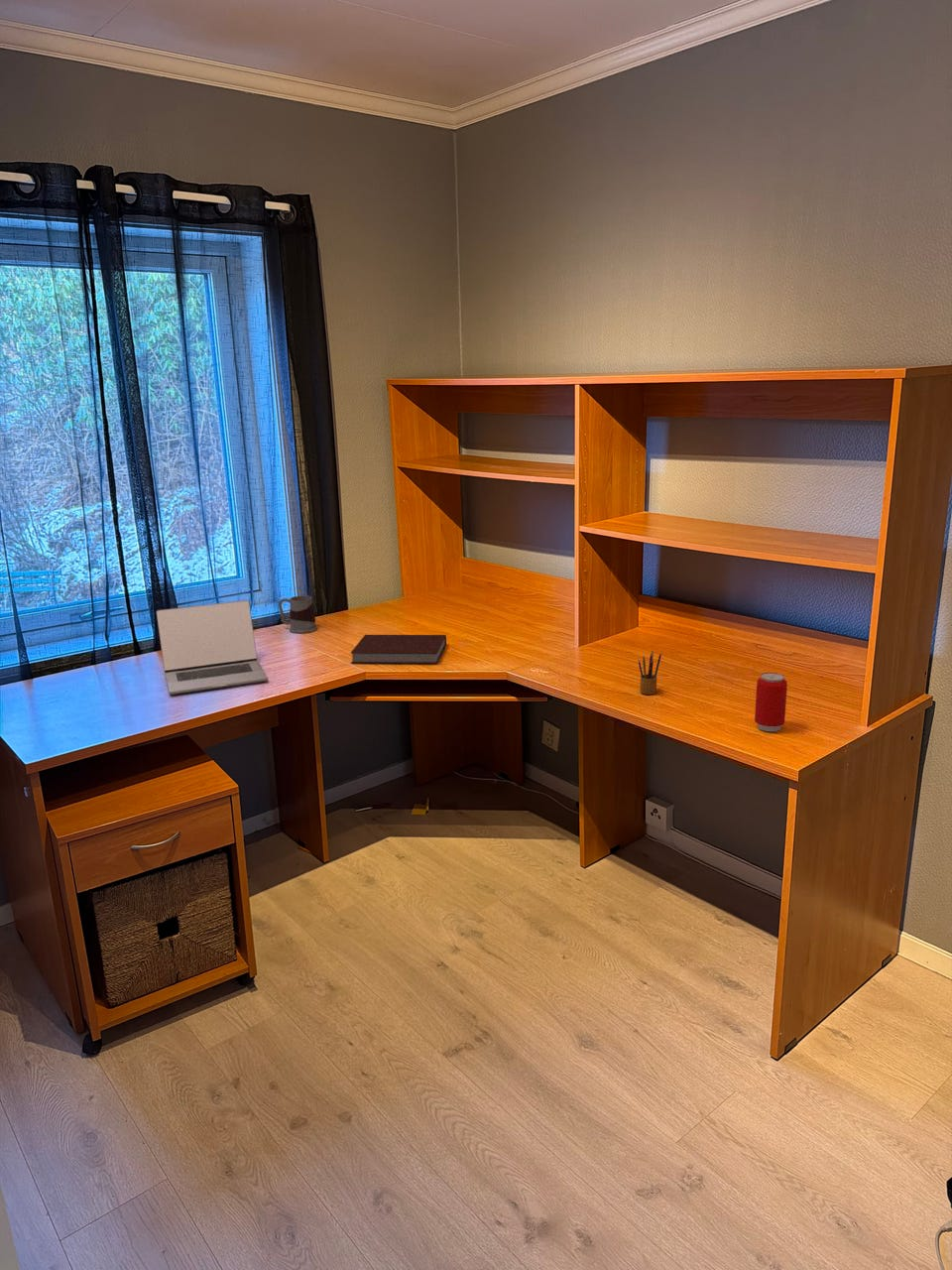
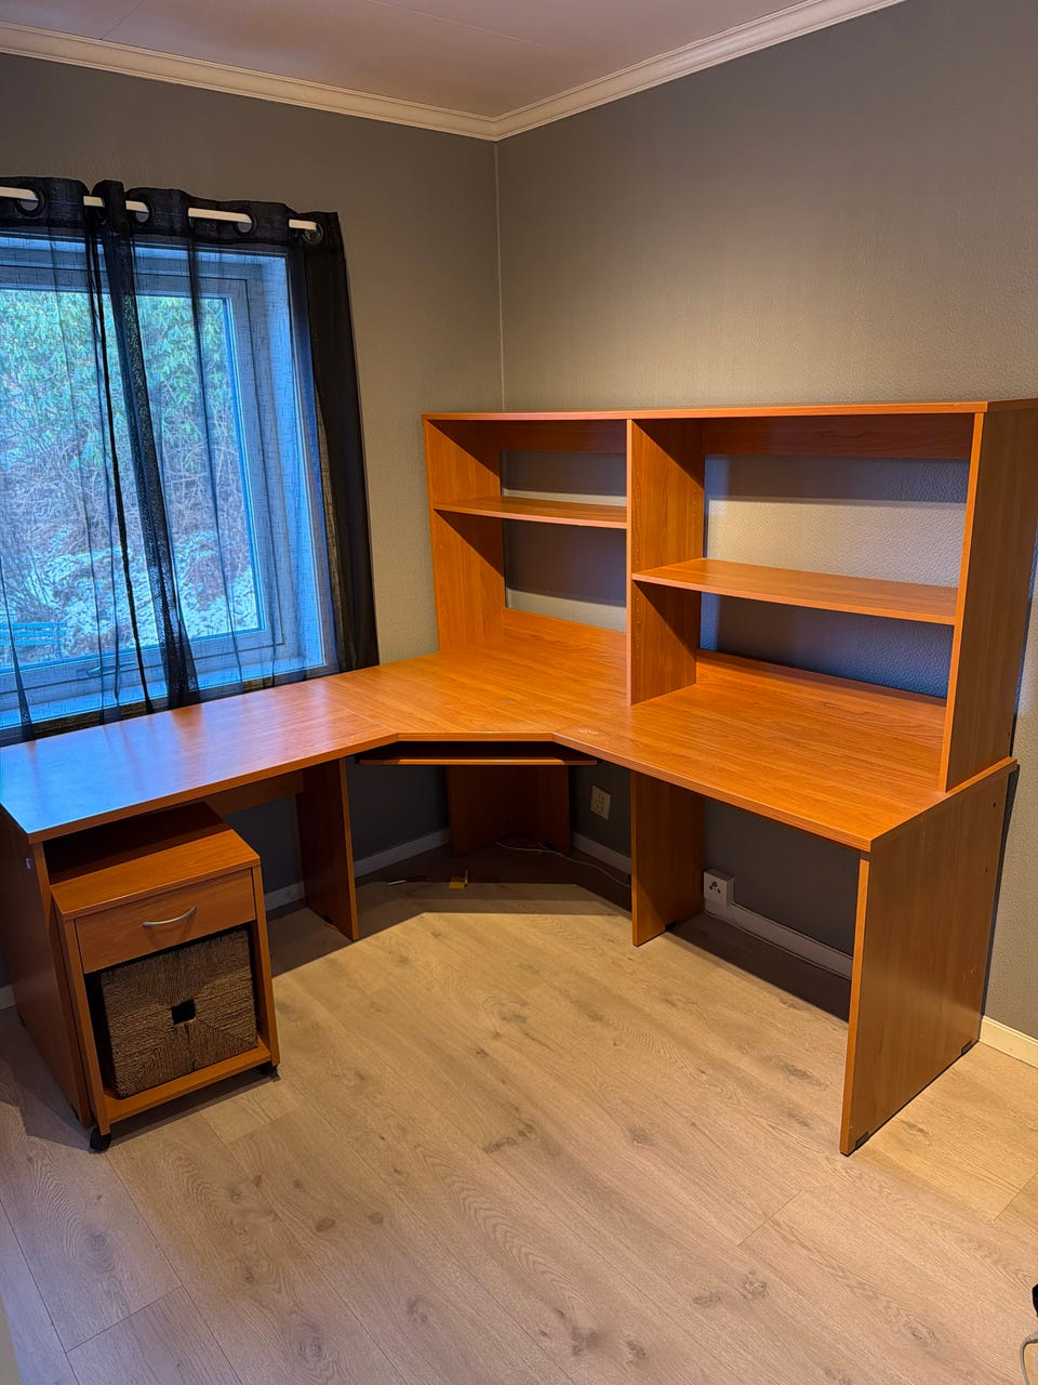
- pencil box (650, 673)
- beverage can (771, 701)
- laptop (211, 645)
- notebook (400, 648)
- mug (298, 613)
